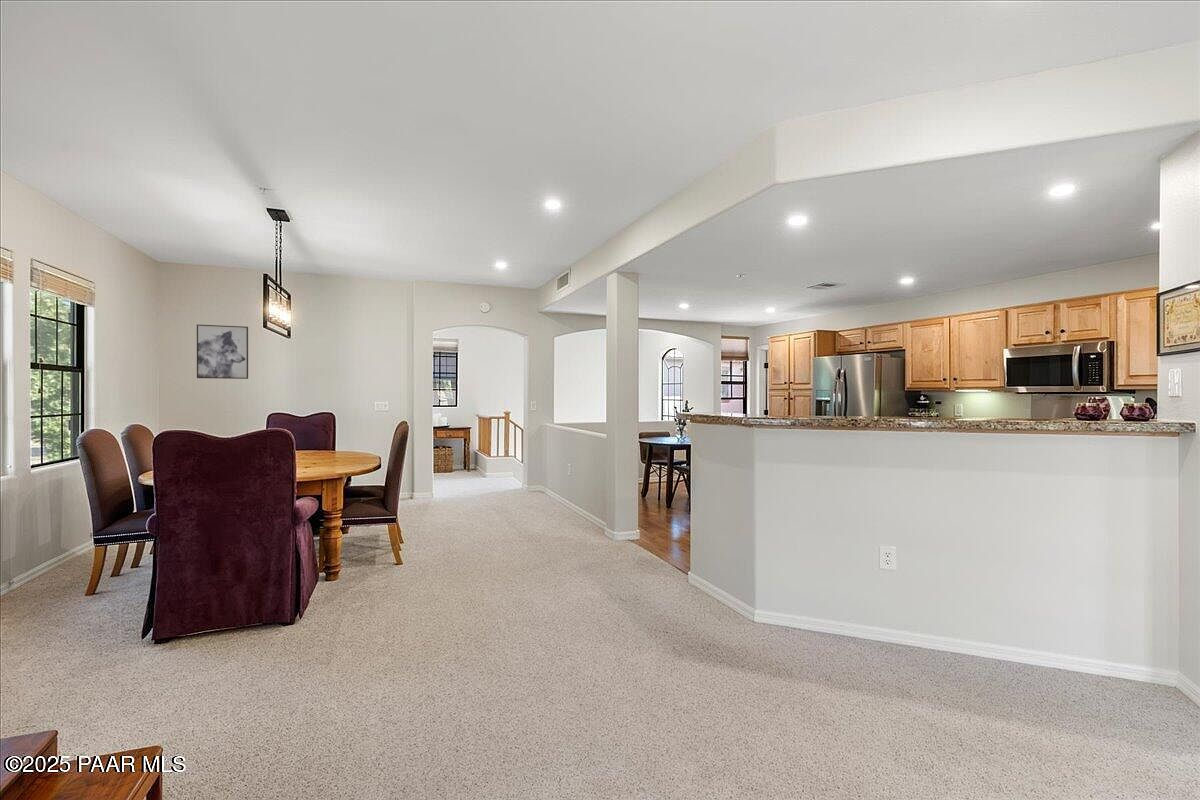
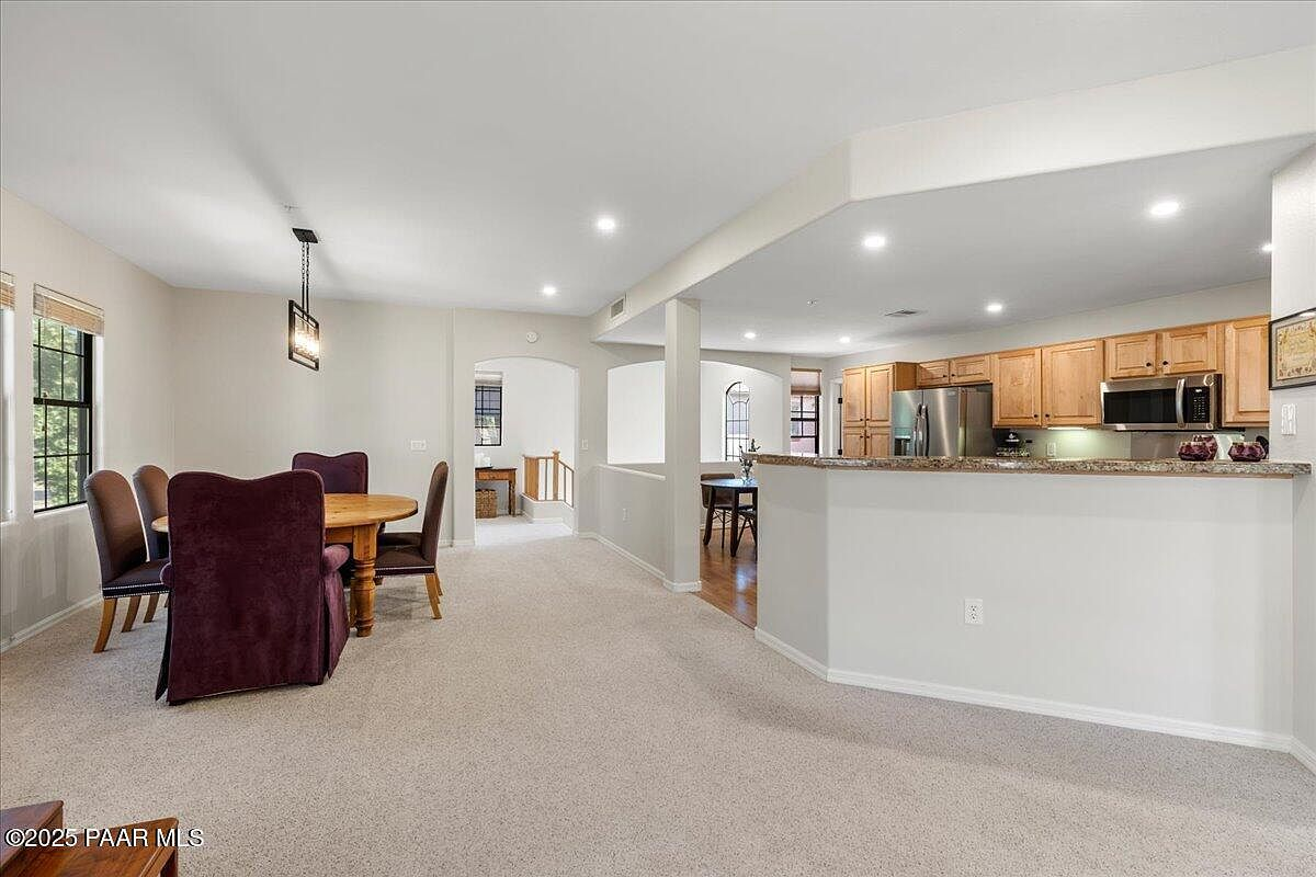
- wall art (222, 352)
